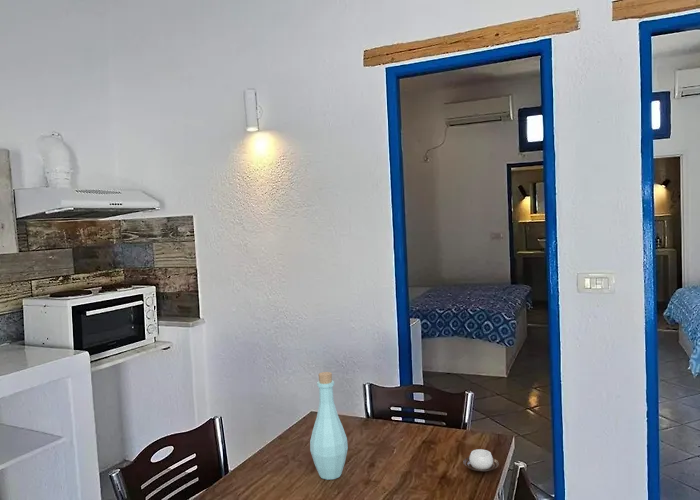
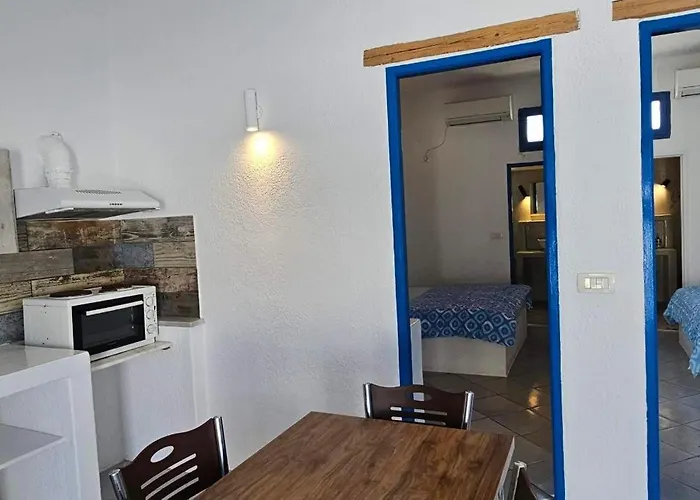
- cup (481, 461)
- bottle (327, 424)
